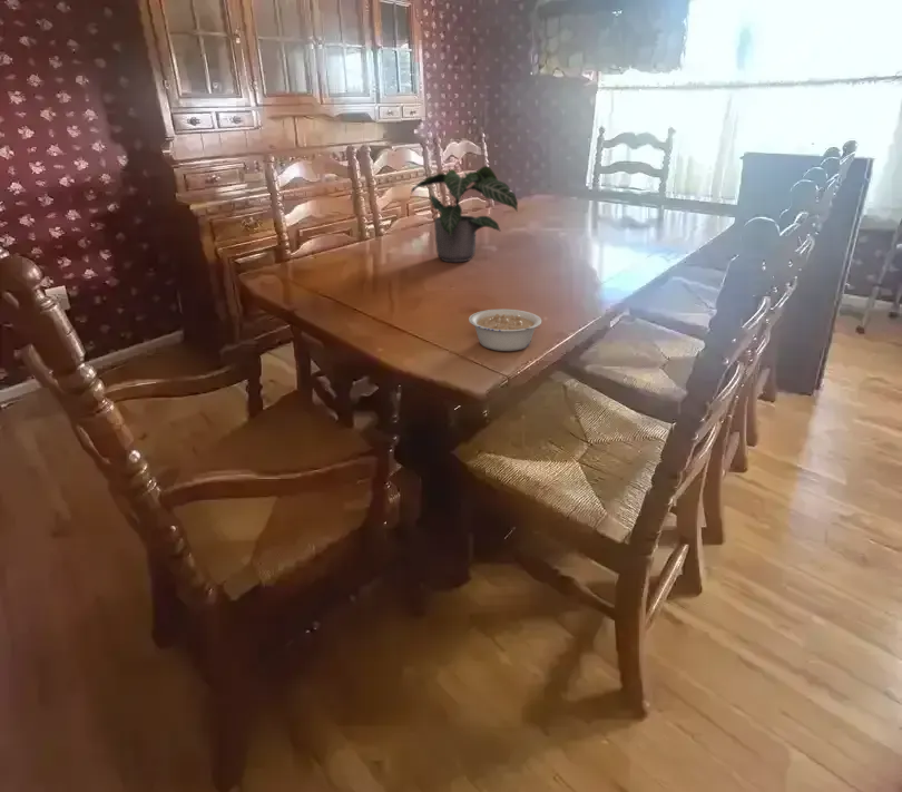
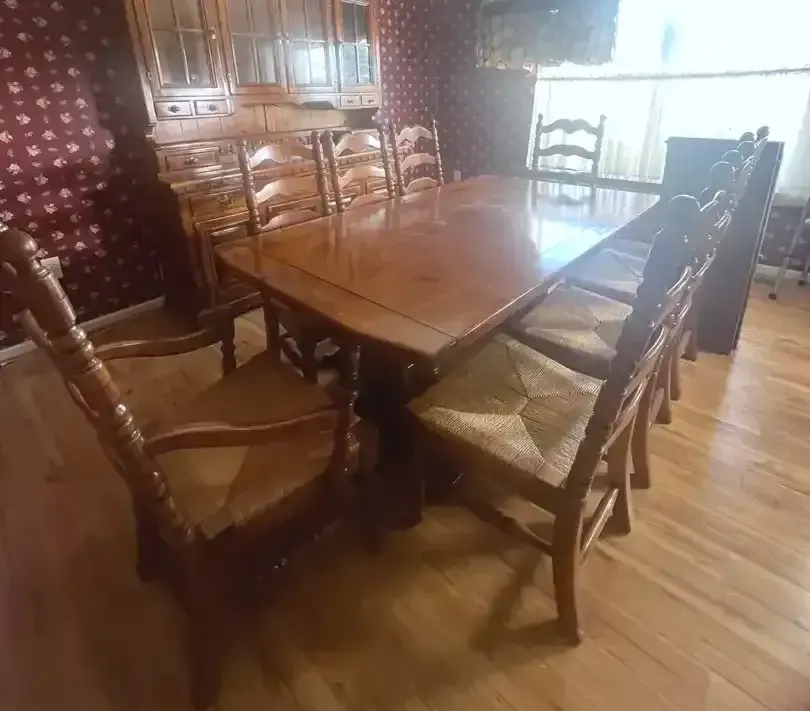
- legume (507, 329)
- potted plant (462, 215)
